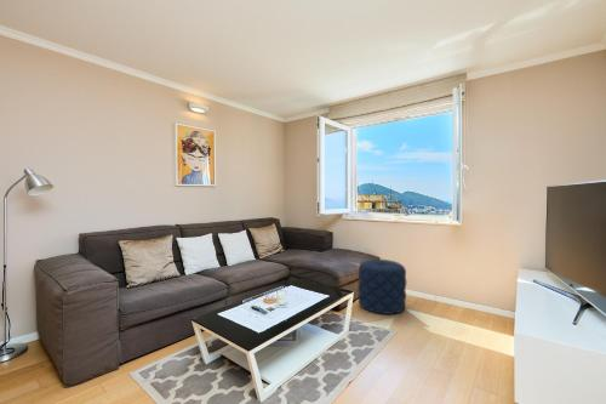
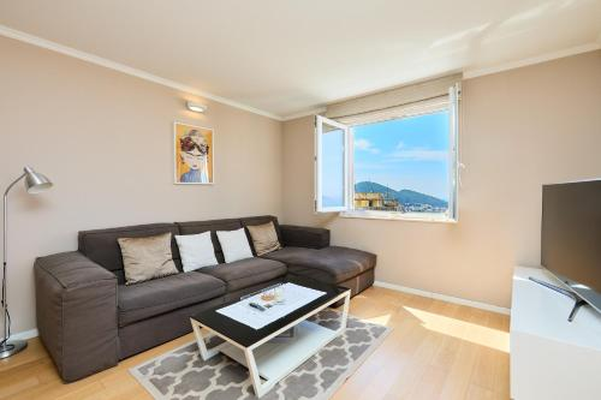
- pouf (381, 284)
